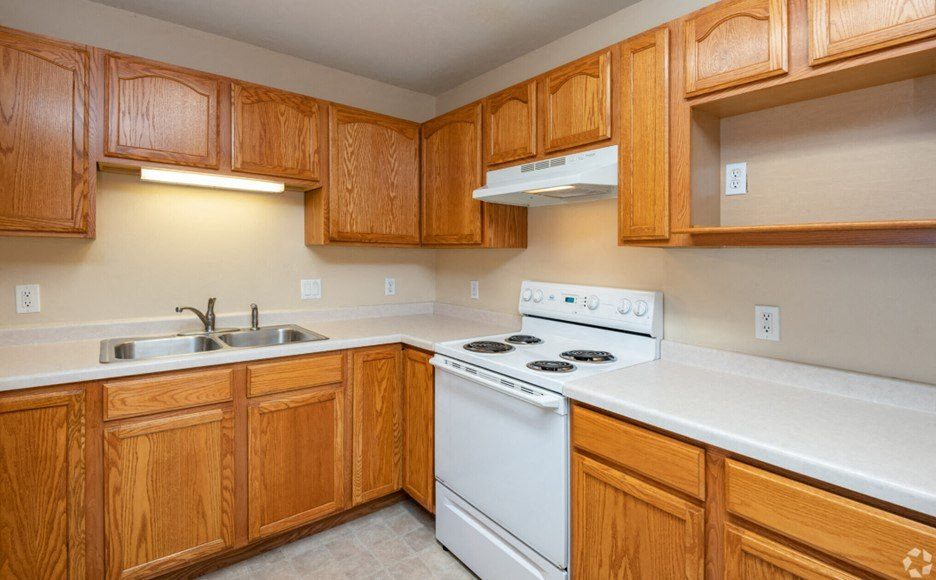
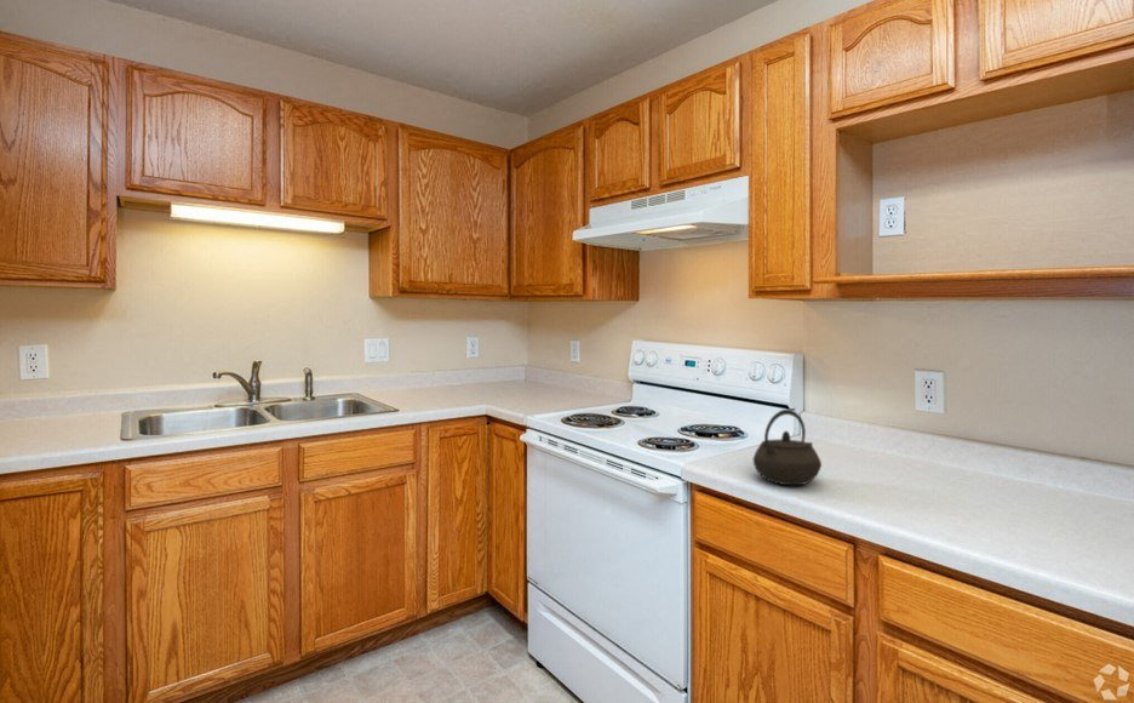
+ kettle (789, 445)
